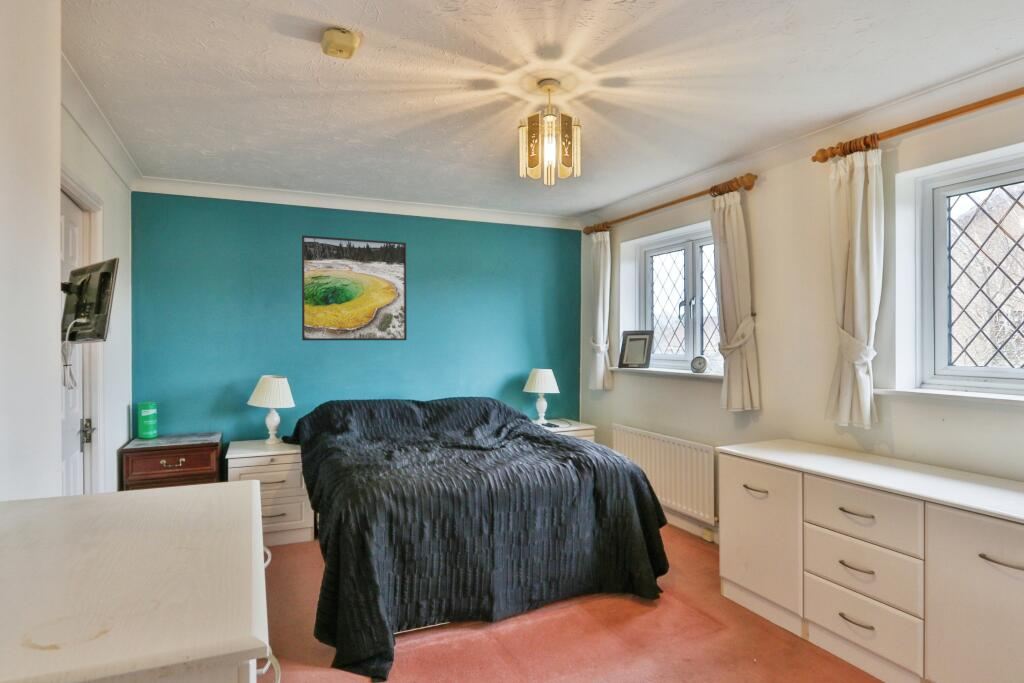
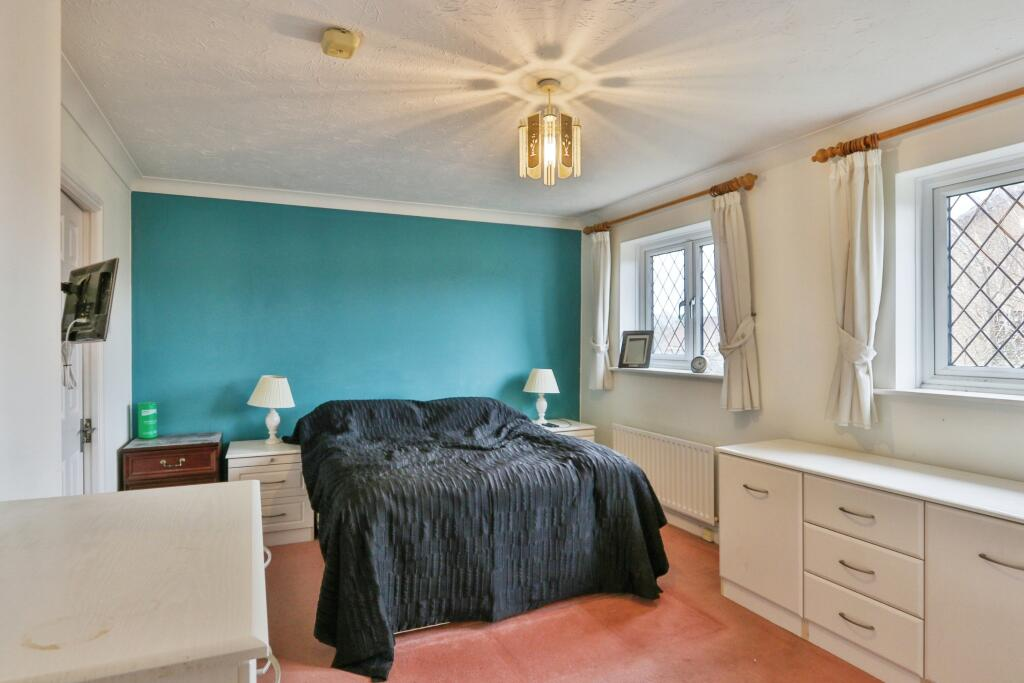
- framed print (356, 289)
